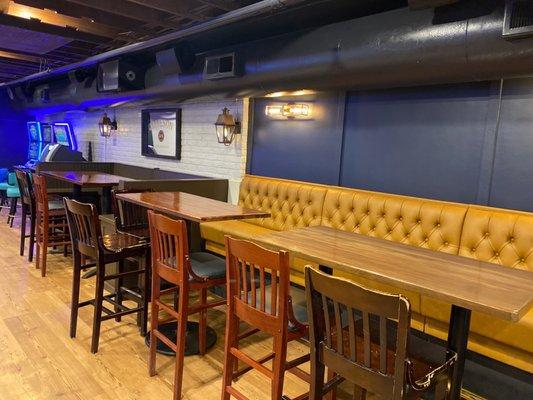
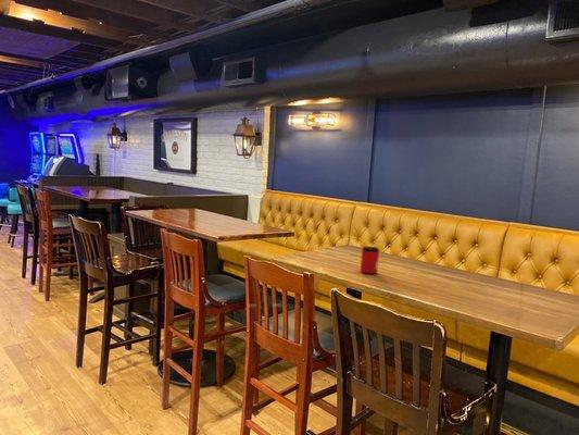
+ can (369, 260)
